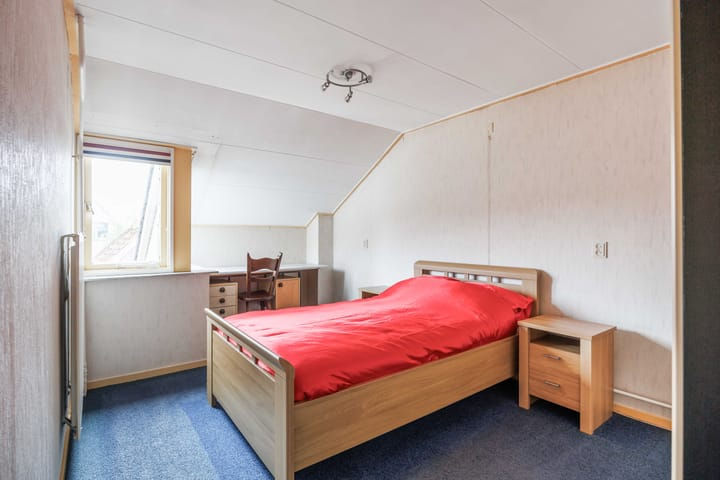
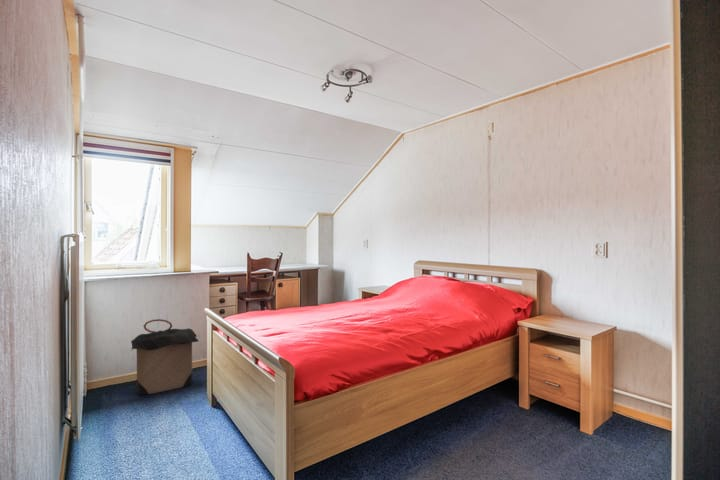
+ laundry hamper (166, 351)
